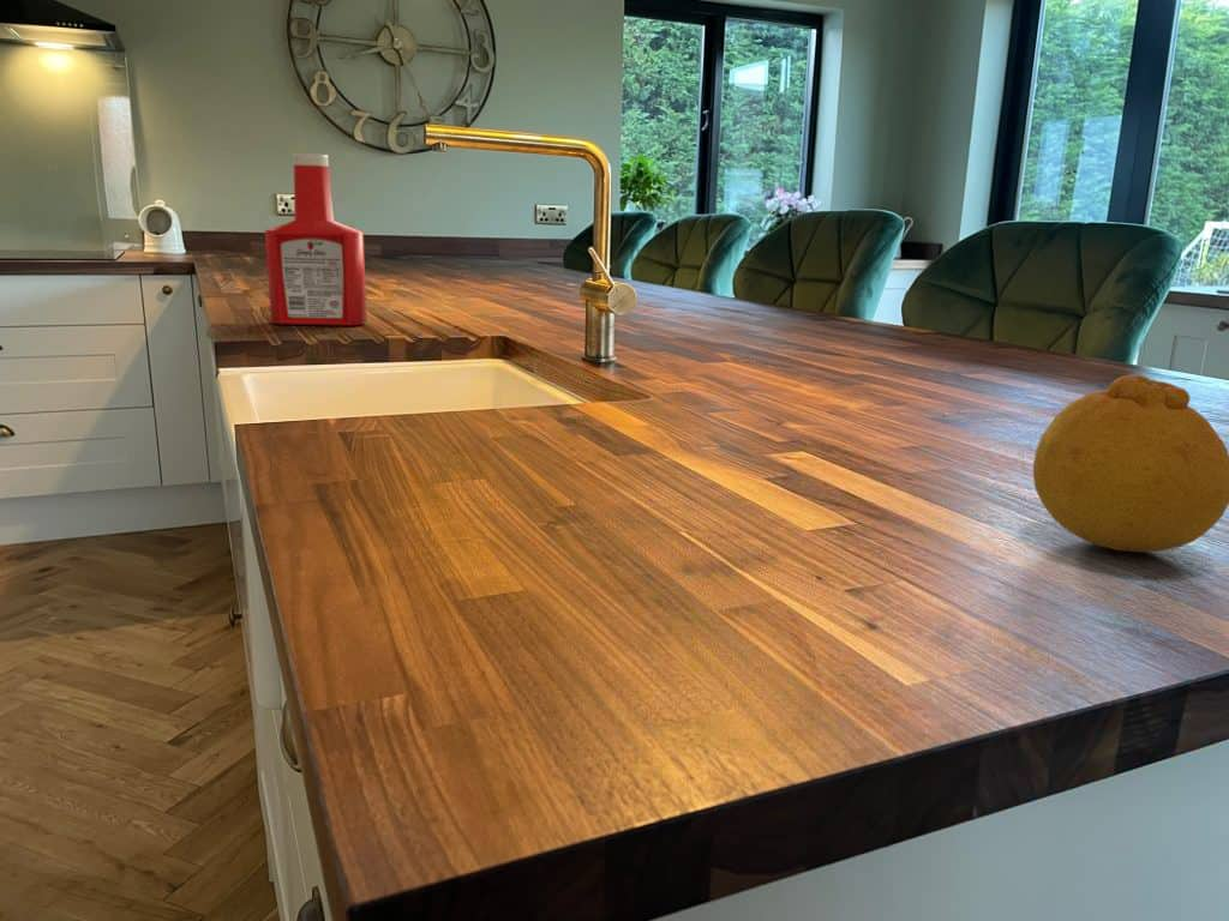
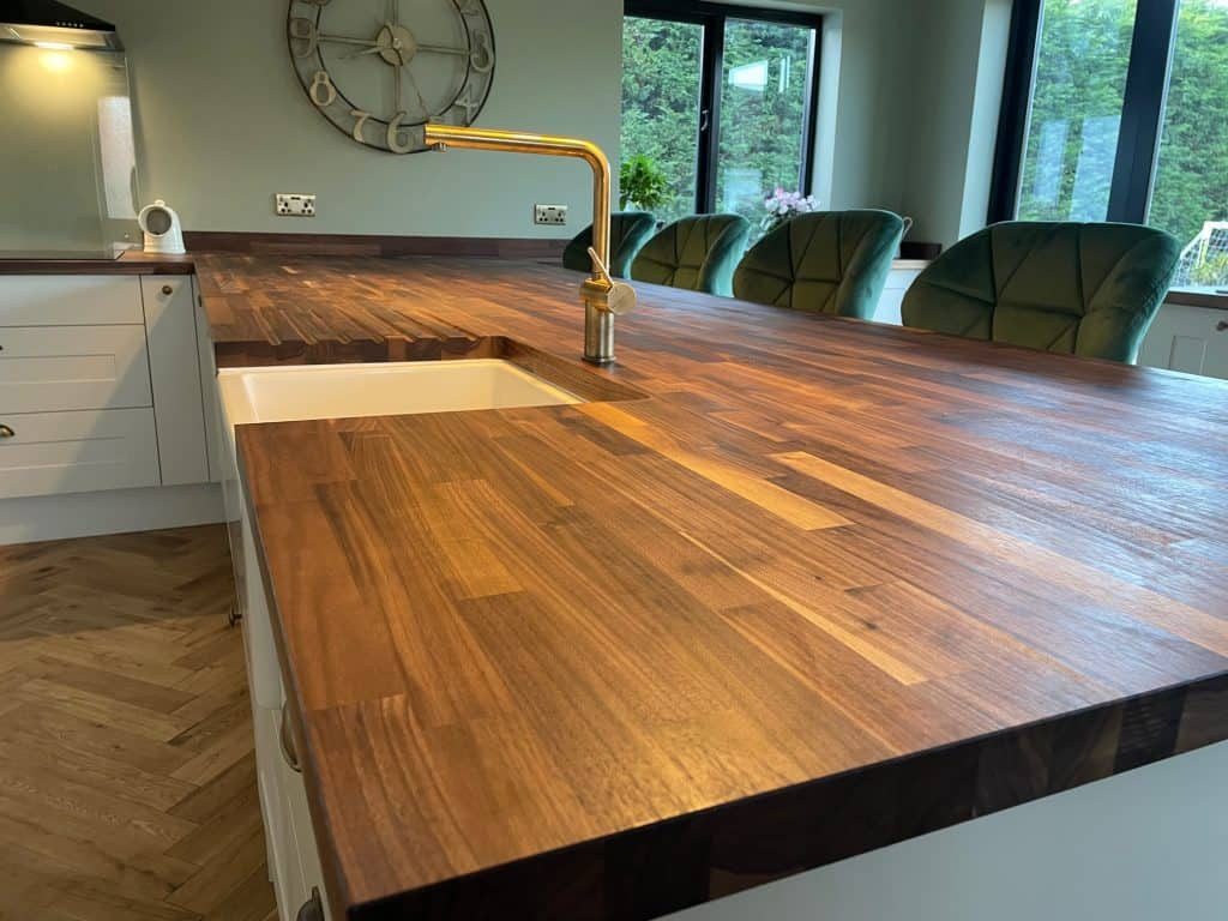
- fruit (1131, 462)
- soap bottle (314, 240)
